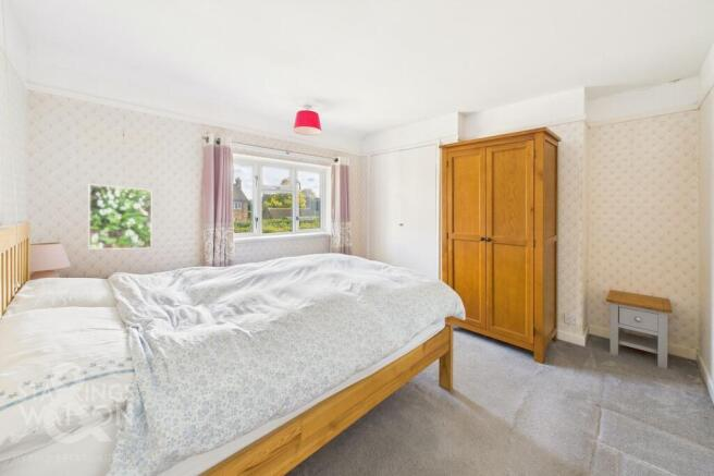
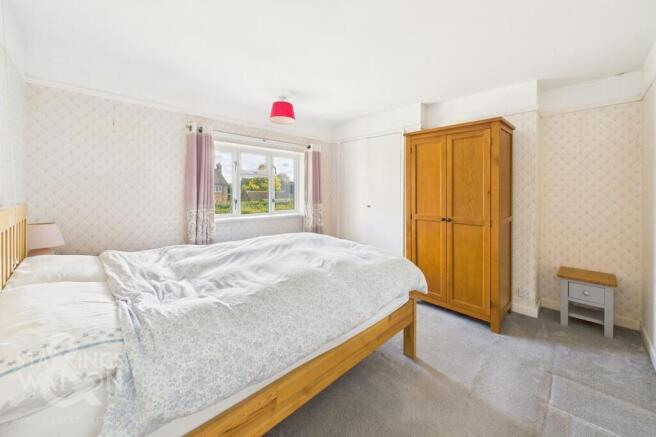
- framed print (121, 218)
